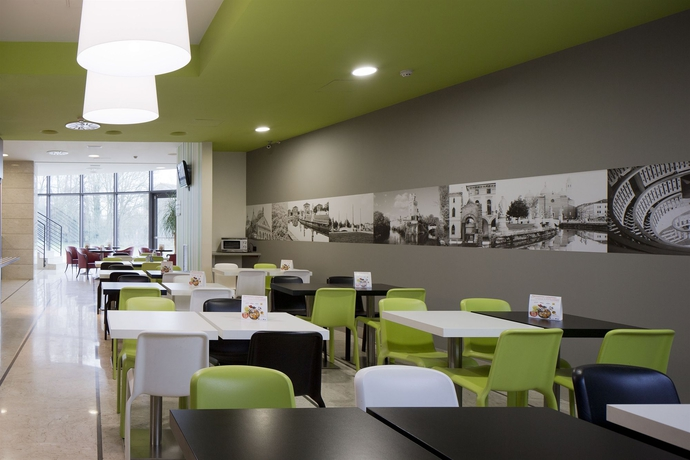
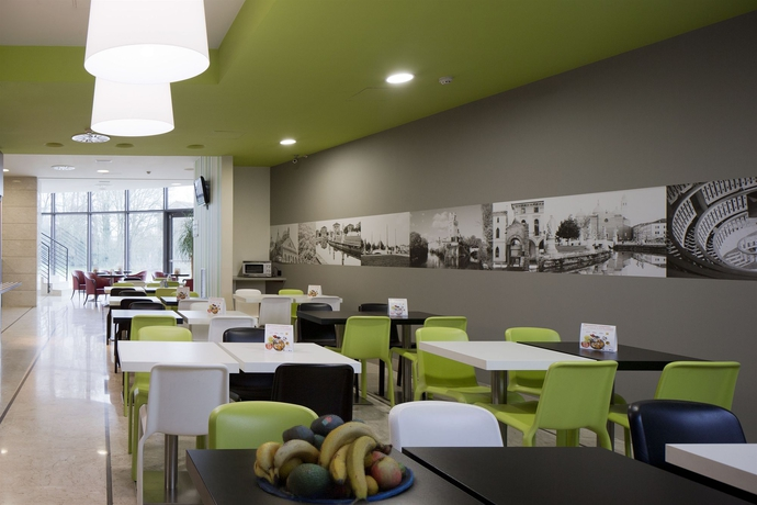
+ fruit bowl (337, 450)
